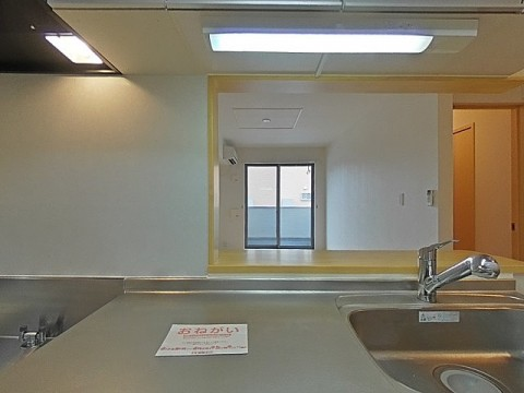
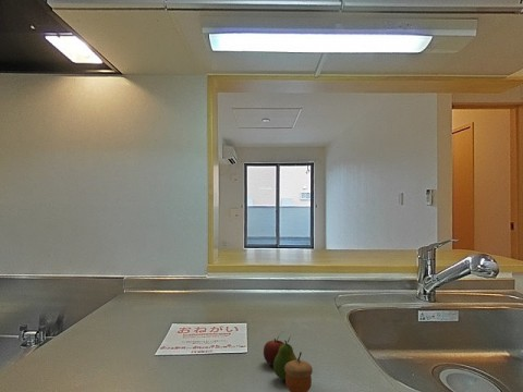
+ fruit (285, 355)
